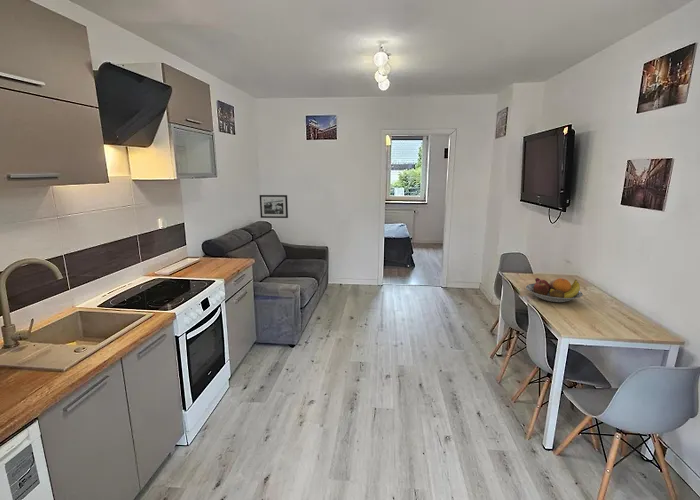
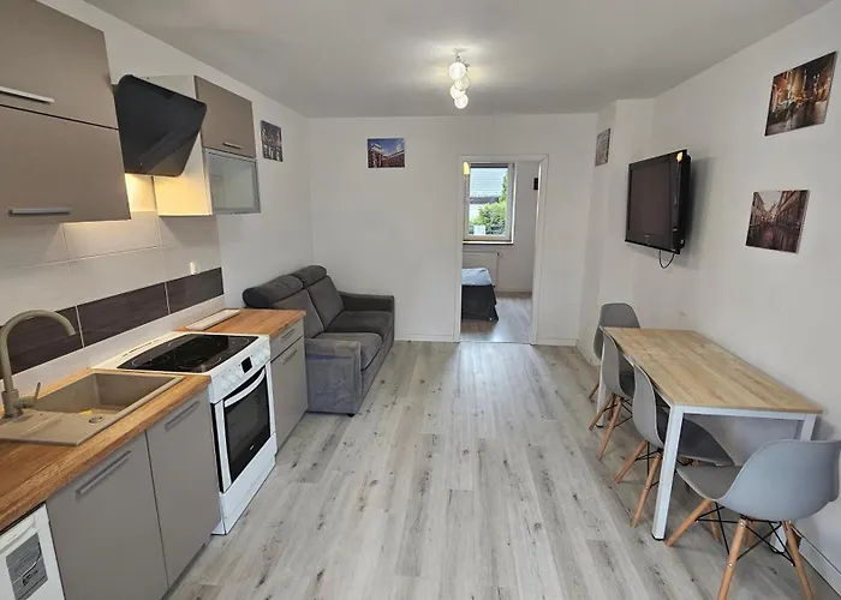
- picture frame (273, 206)
- fruit bowl (553, 288)
